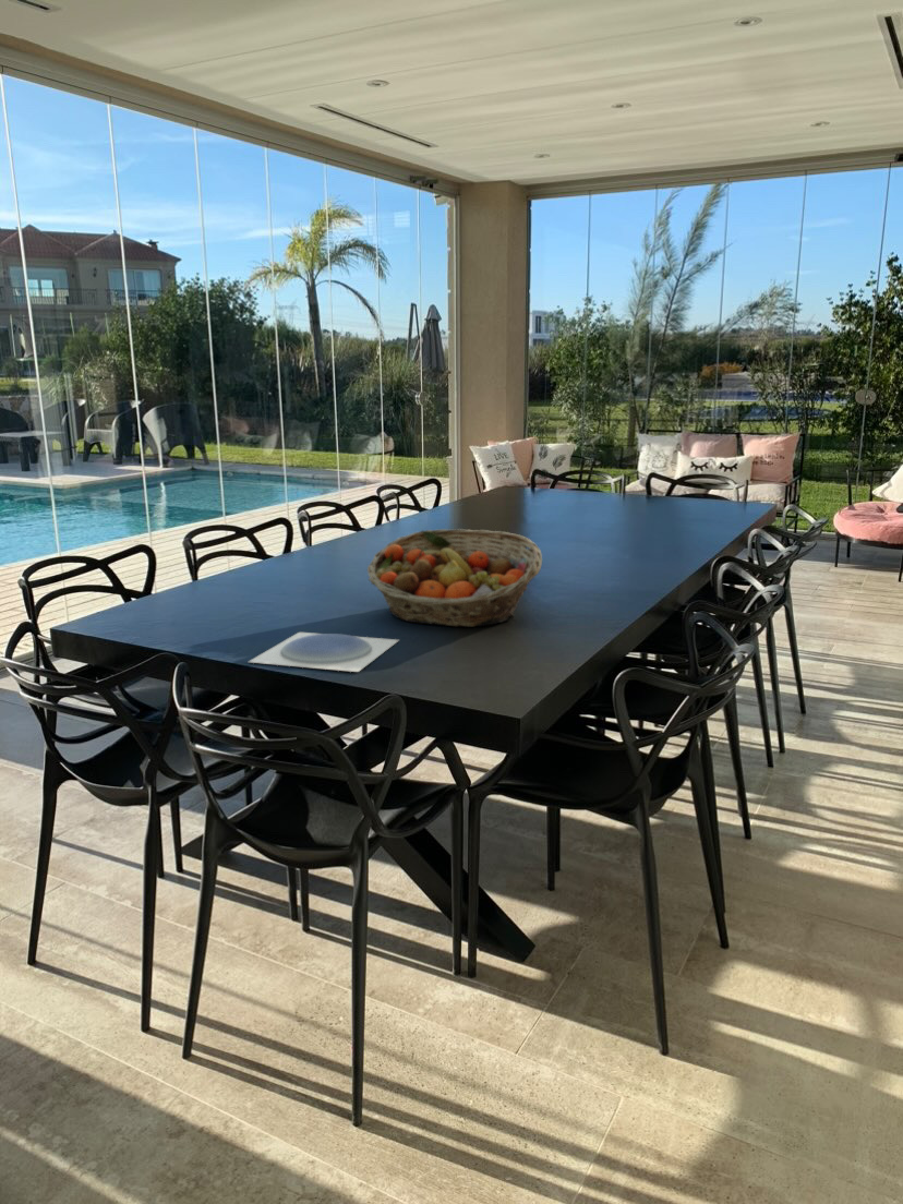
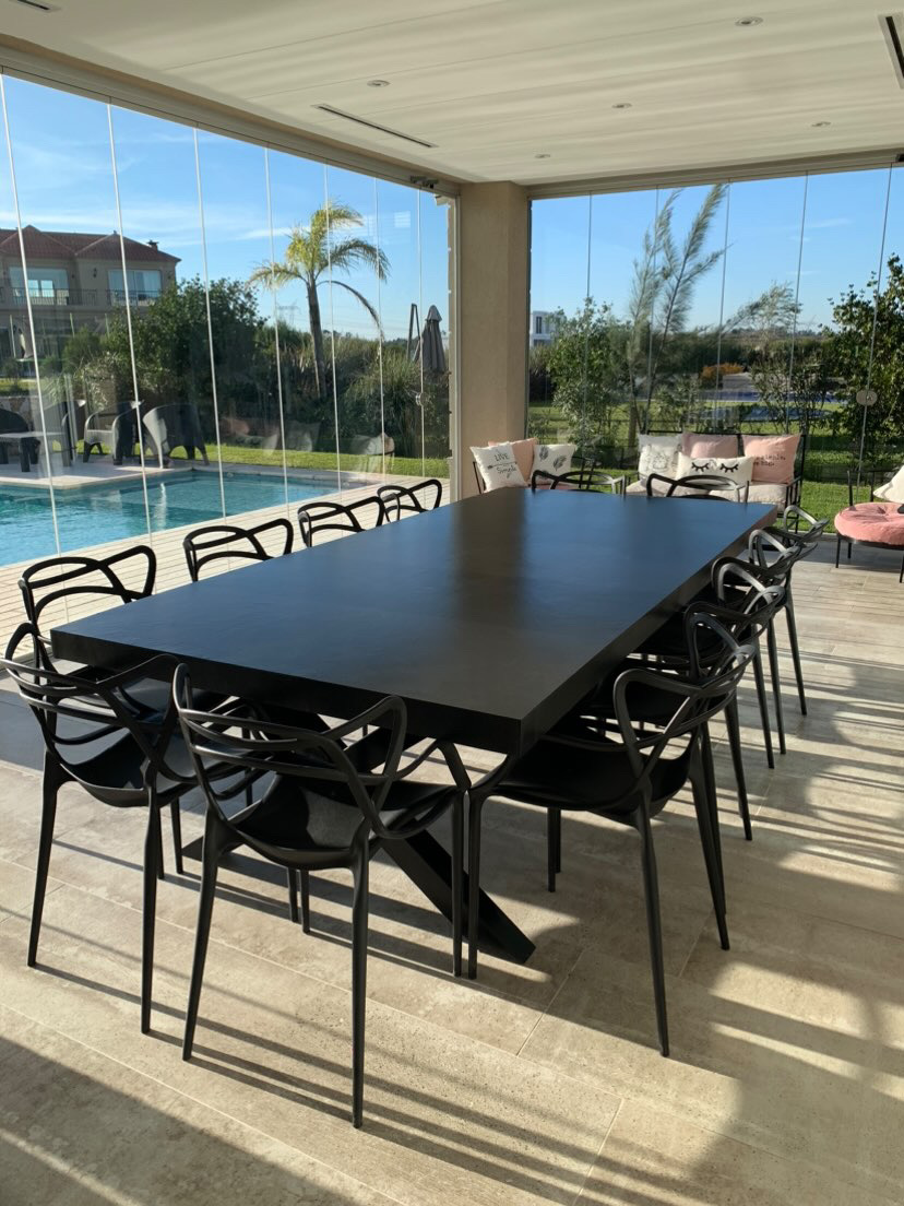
- fruit basket (454, 576)
- plate (326, 645)
